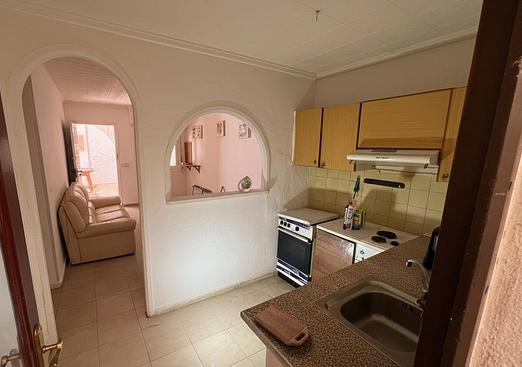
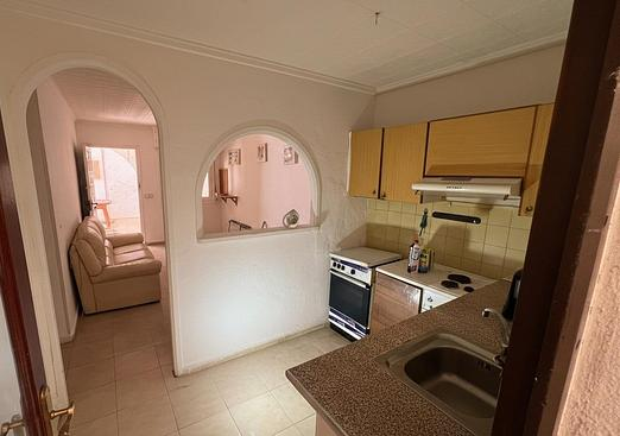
- cutting board (282, 324)
